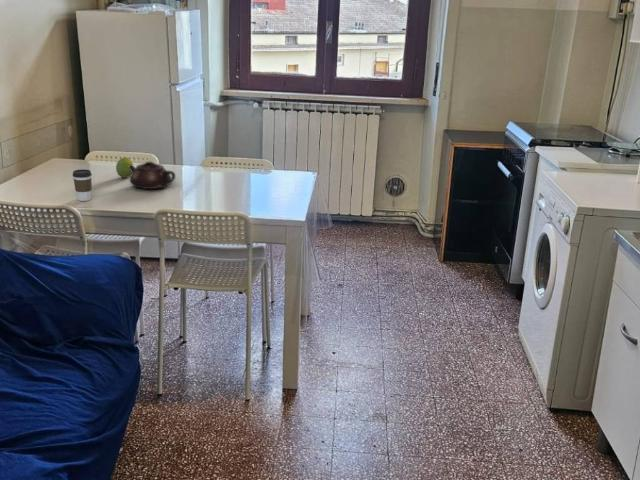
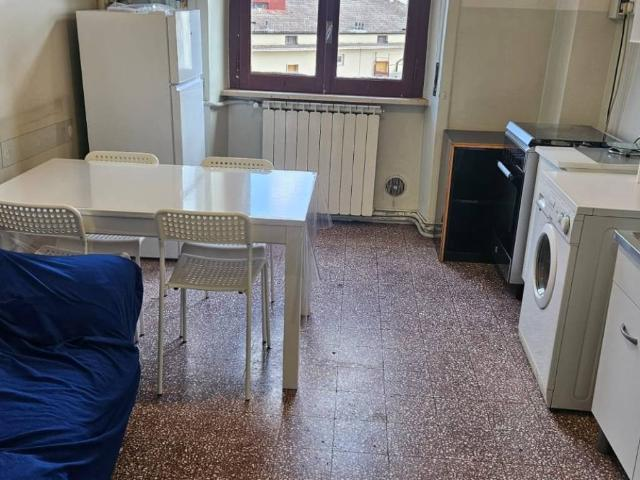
- coffee cup (83, 185)
- fruit (124, 167)
- teapot (150, 174)
